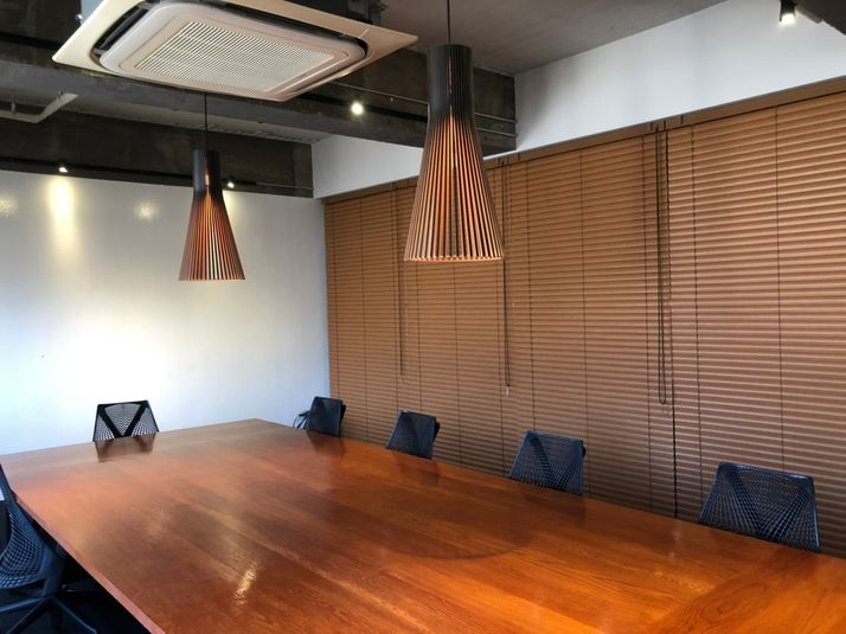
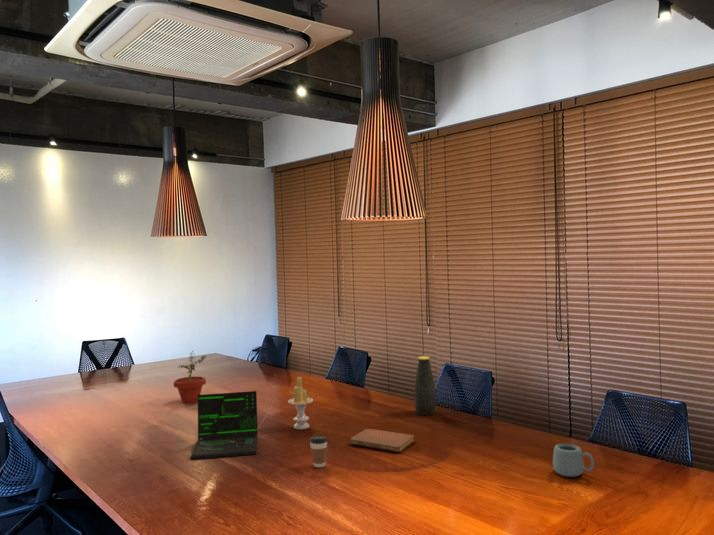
+ mug (573, 460)
+ bottle (424, 385)
+ coffee cup (319, 451)
+ potted plant (190, 376)
+ candle (300, 402)
+ laptop (233, 422)
+ notebook (382, 439)
